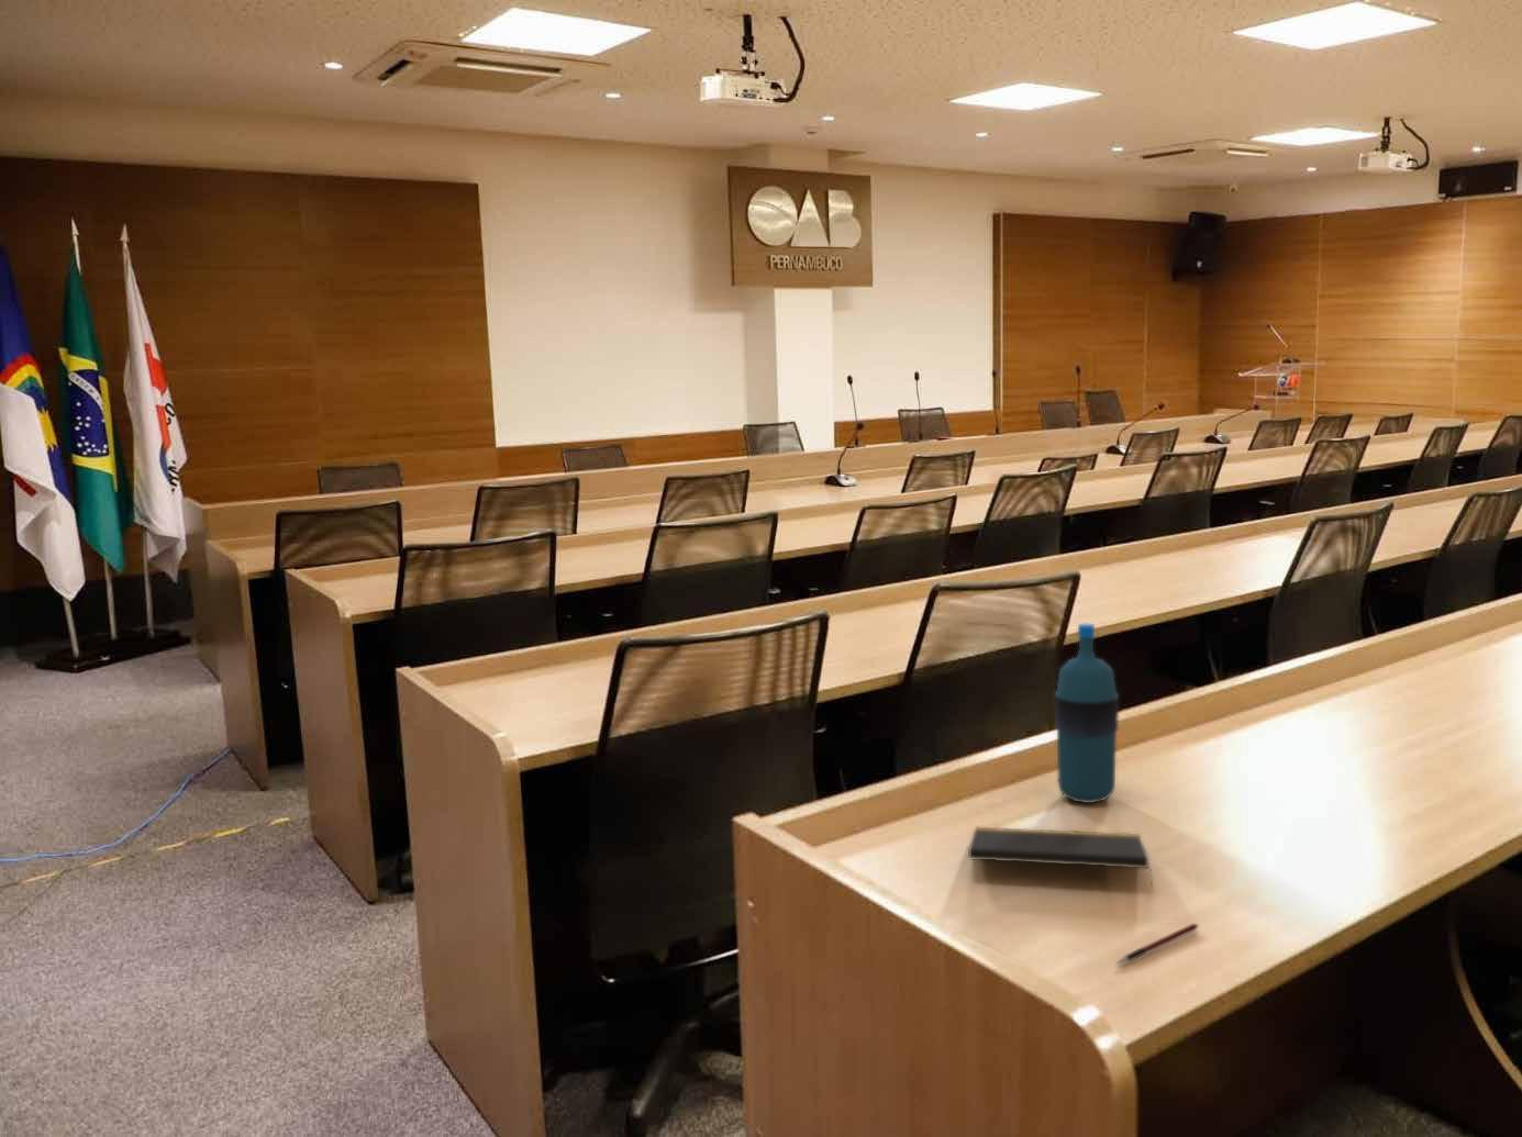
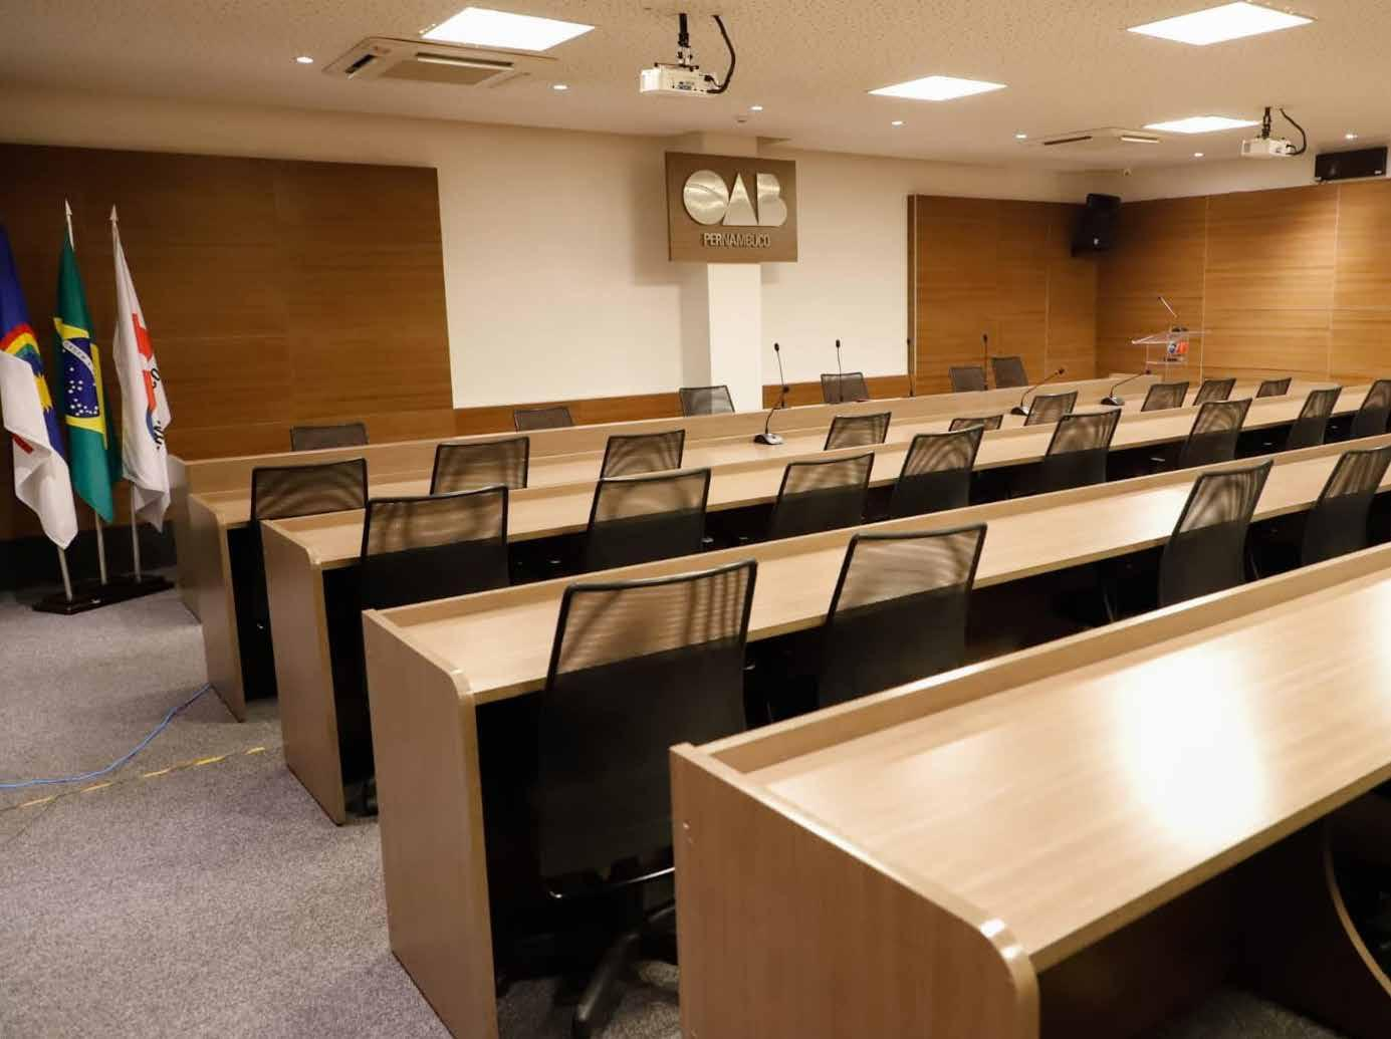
- notepad (1056, 846)
- water bottle (1086, 712)
- pen (1158, 944)
